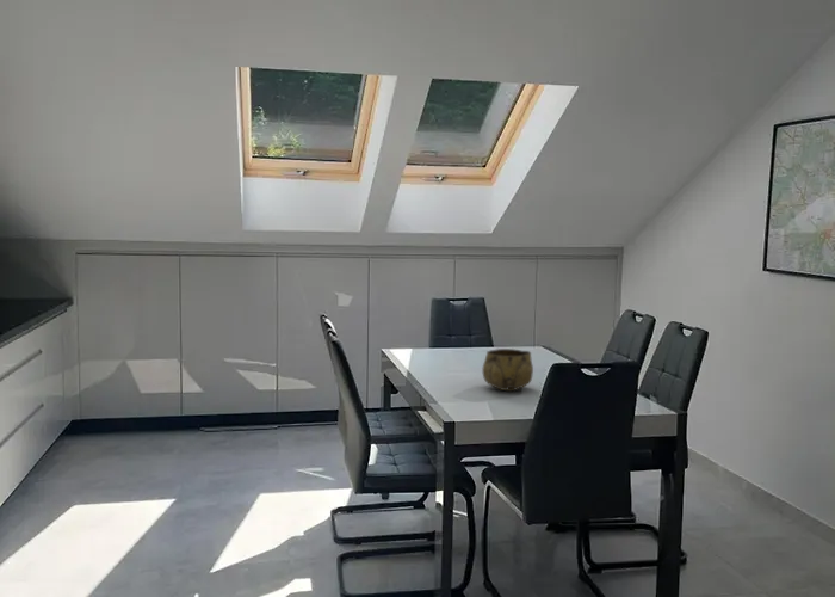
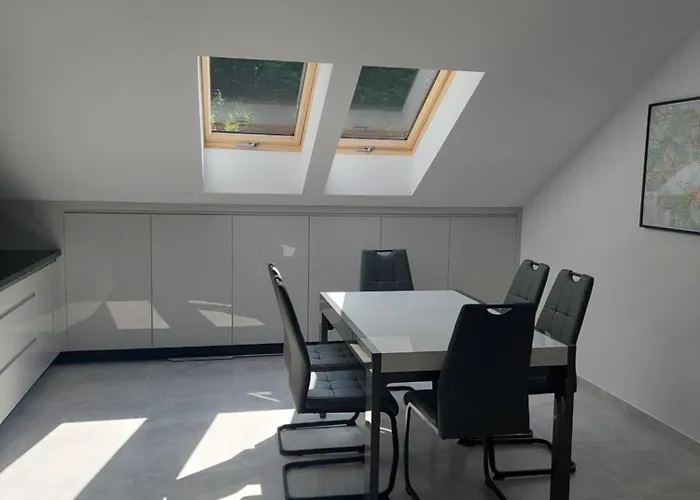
- decorative bowl (507, 370)
